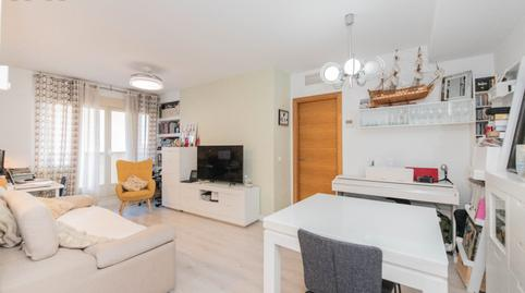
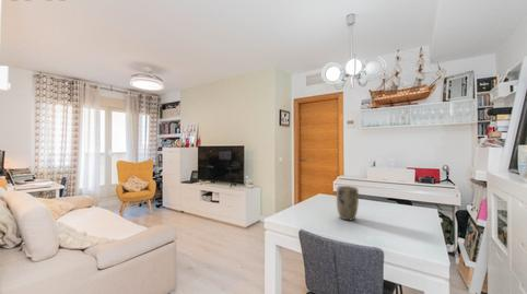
+ plant pot (347, 202)
